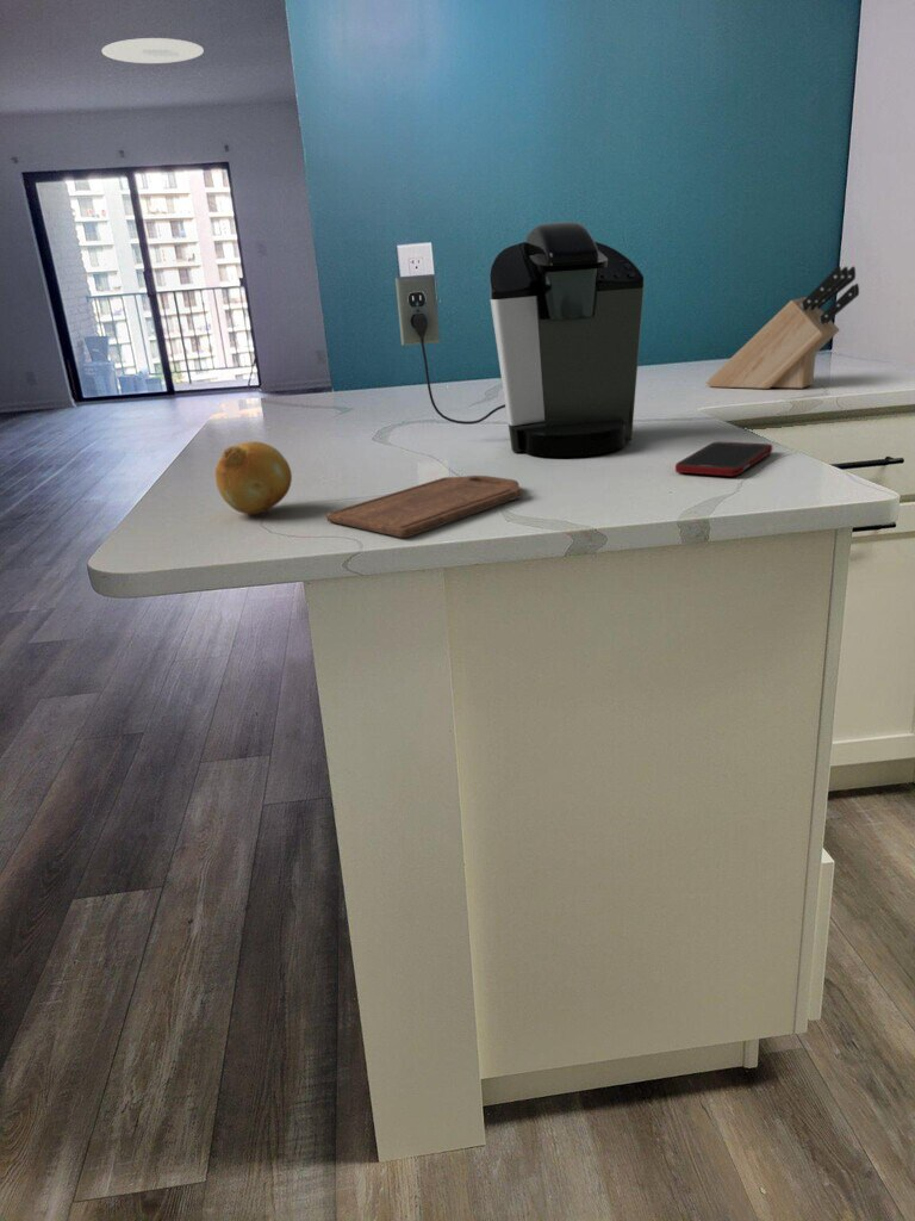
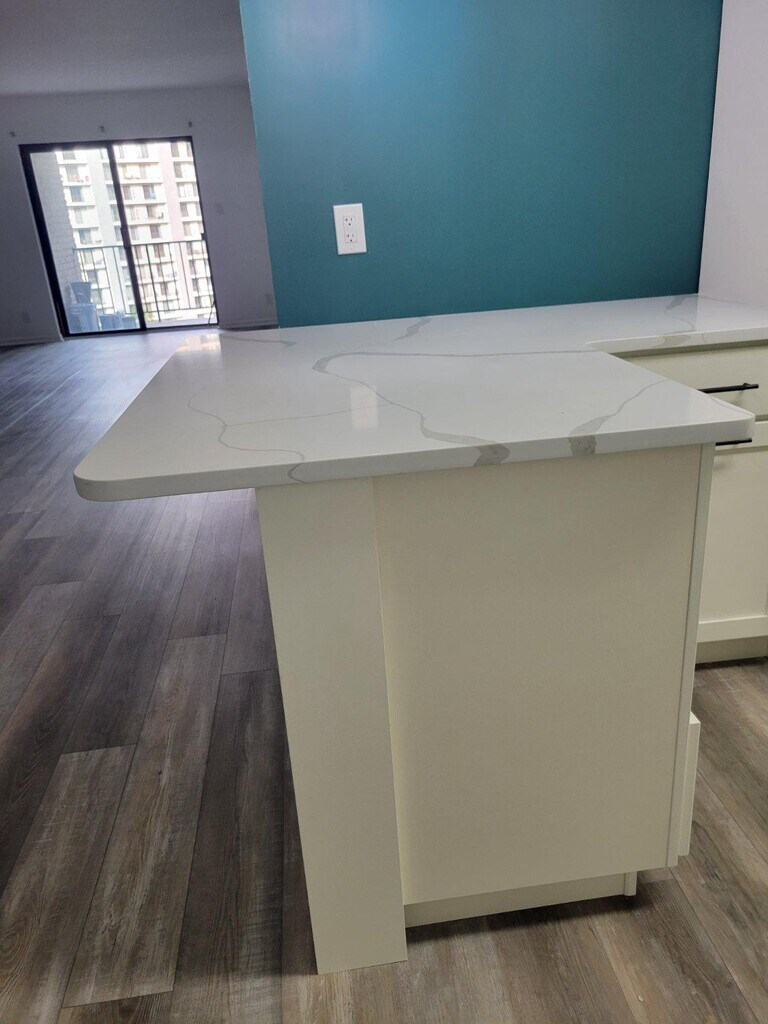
- knife block (782, 328)
- coffee maker (522, 340)
- ceiling light (152, 45)
- cutting board (436, 501)
- fruit (253, 477)
- cell phone (724, 458)
